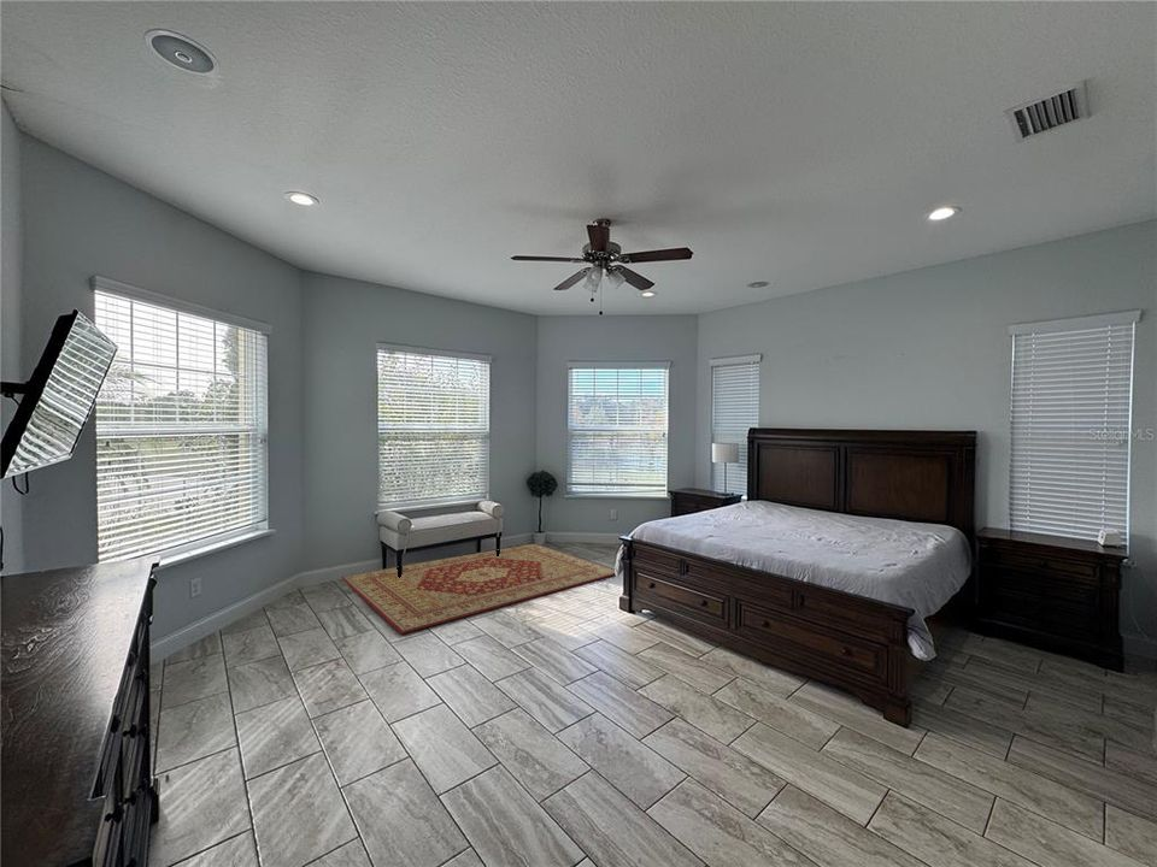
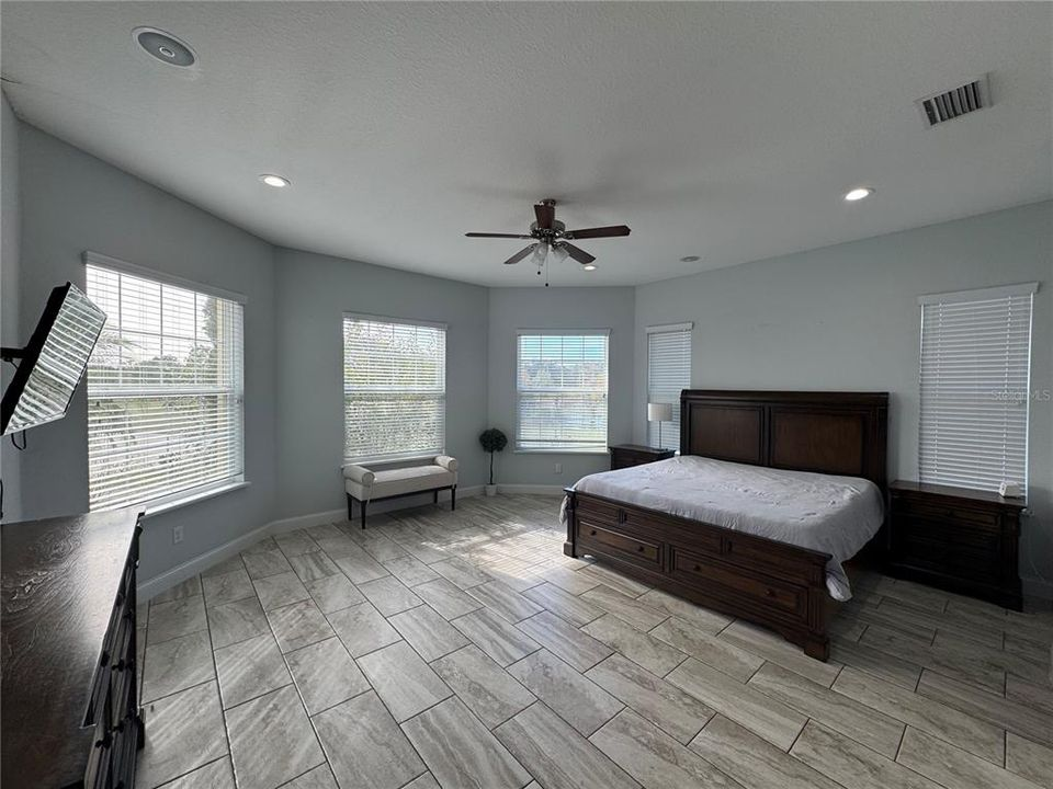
- rug (484, 574)
